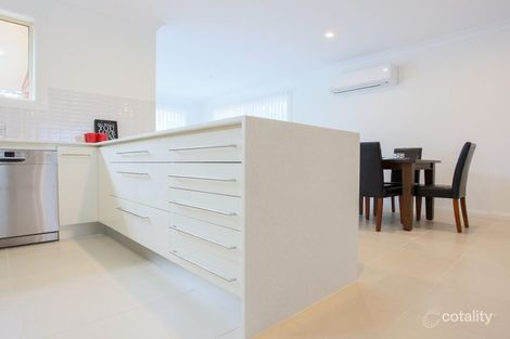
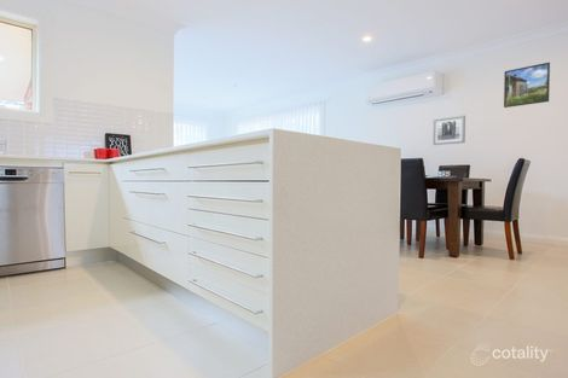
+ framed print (526, 86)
+ wall art (448, 130)
